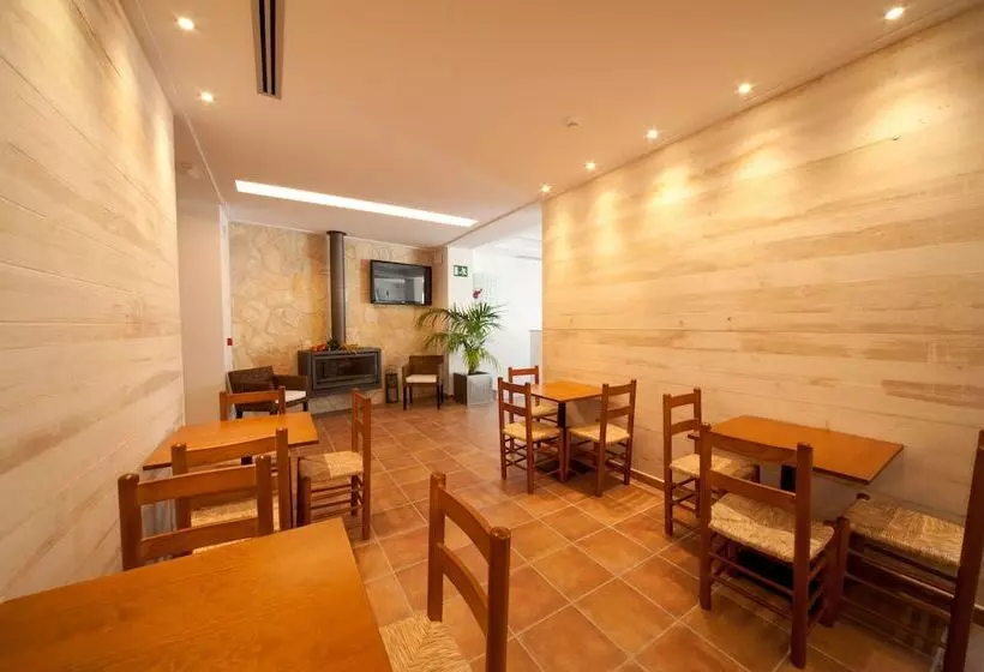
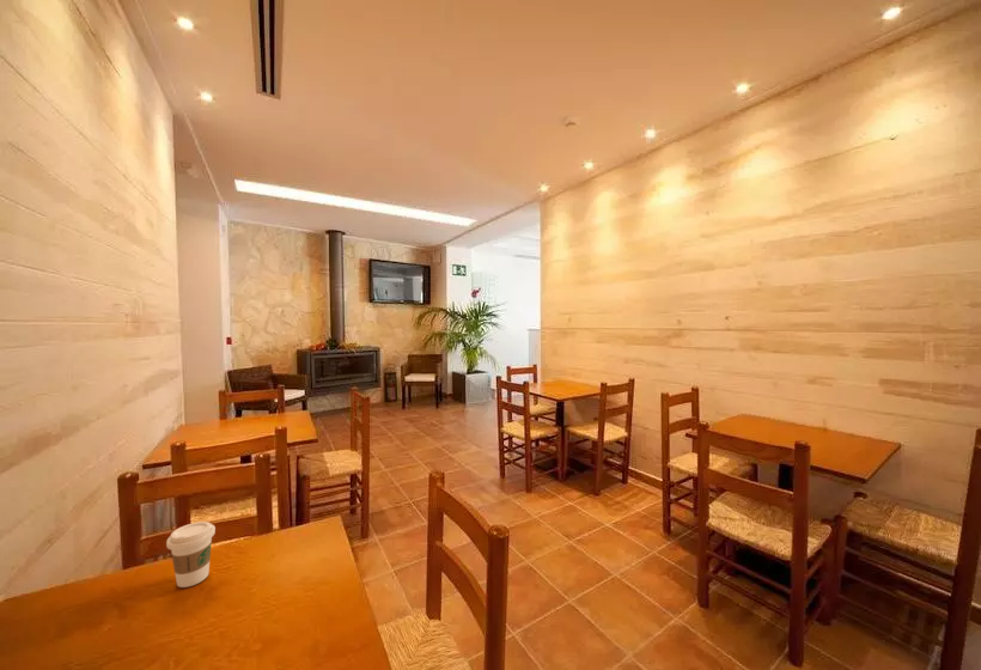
+ coffee cup (191, 553)
